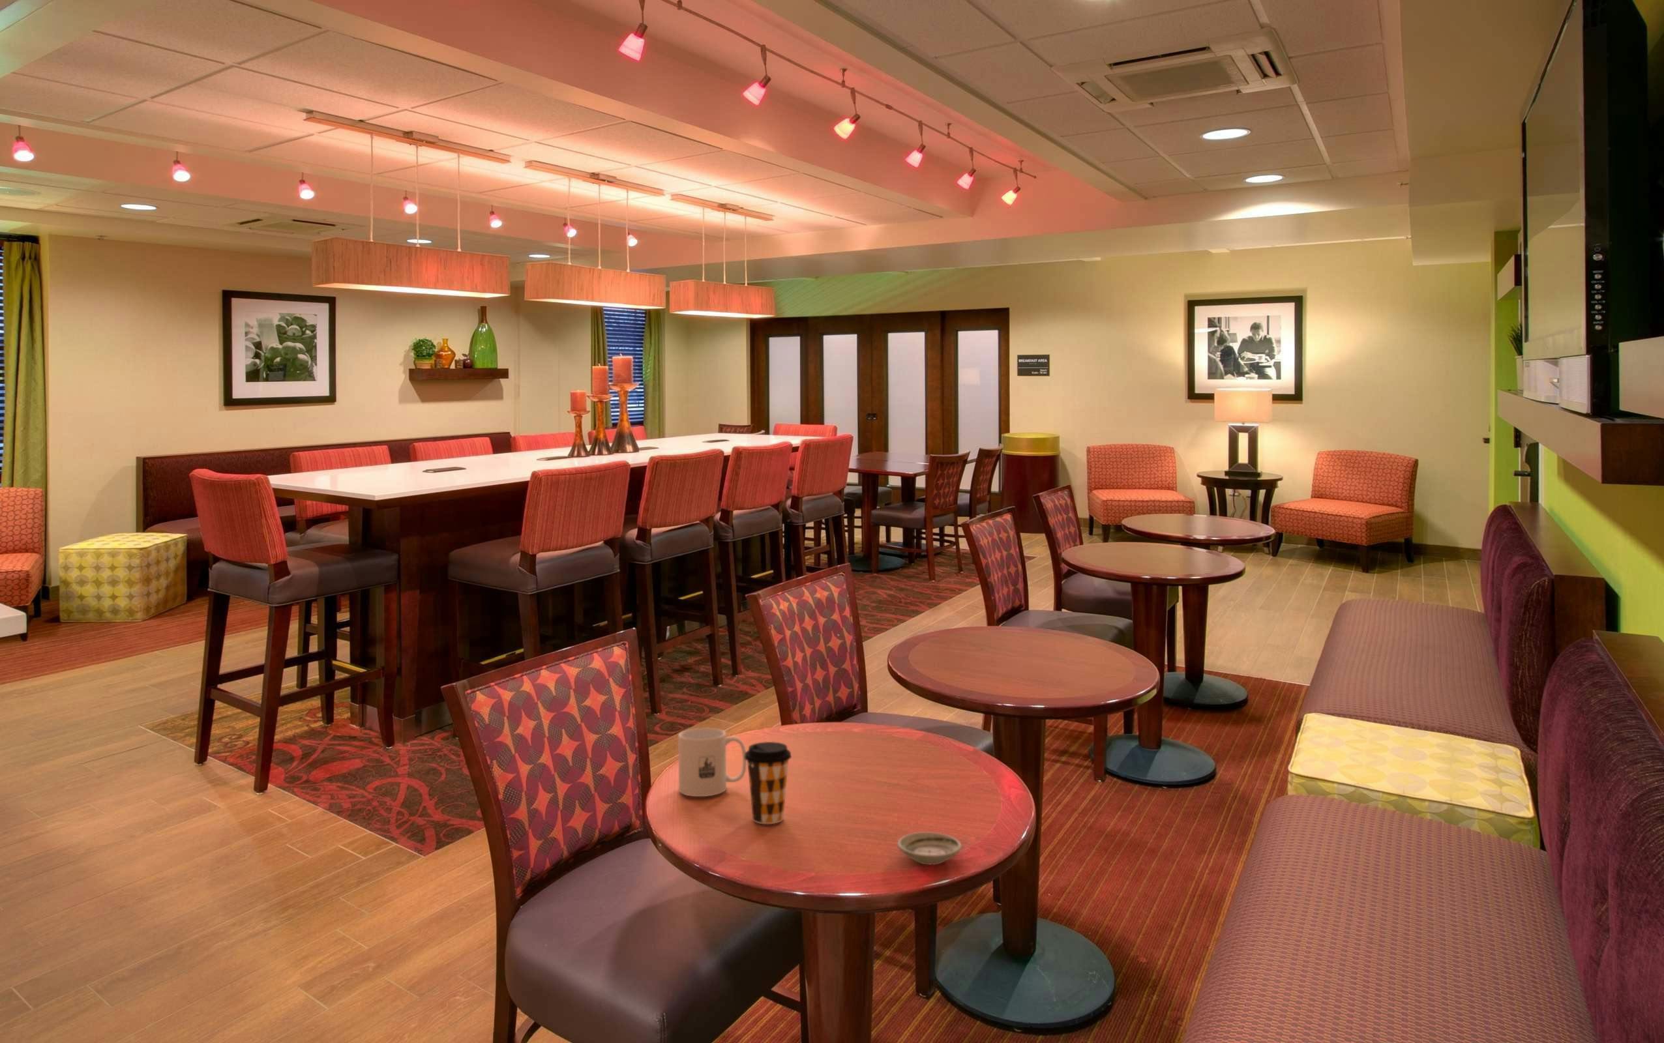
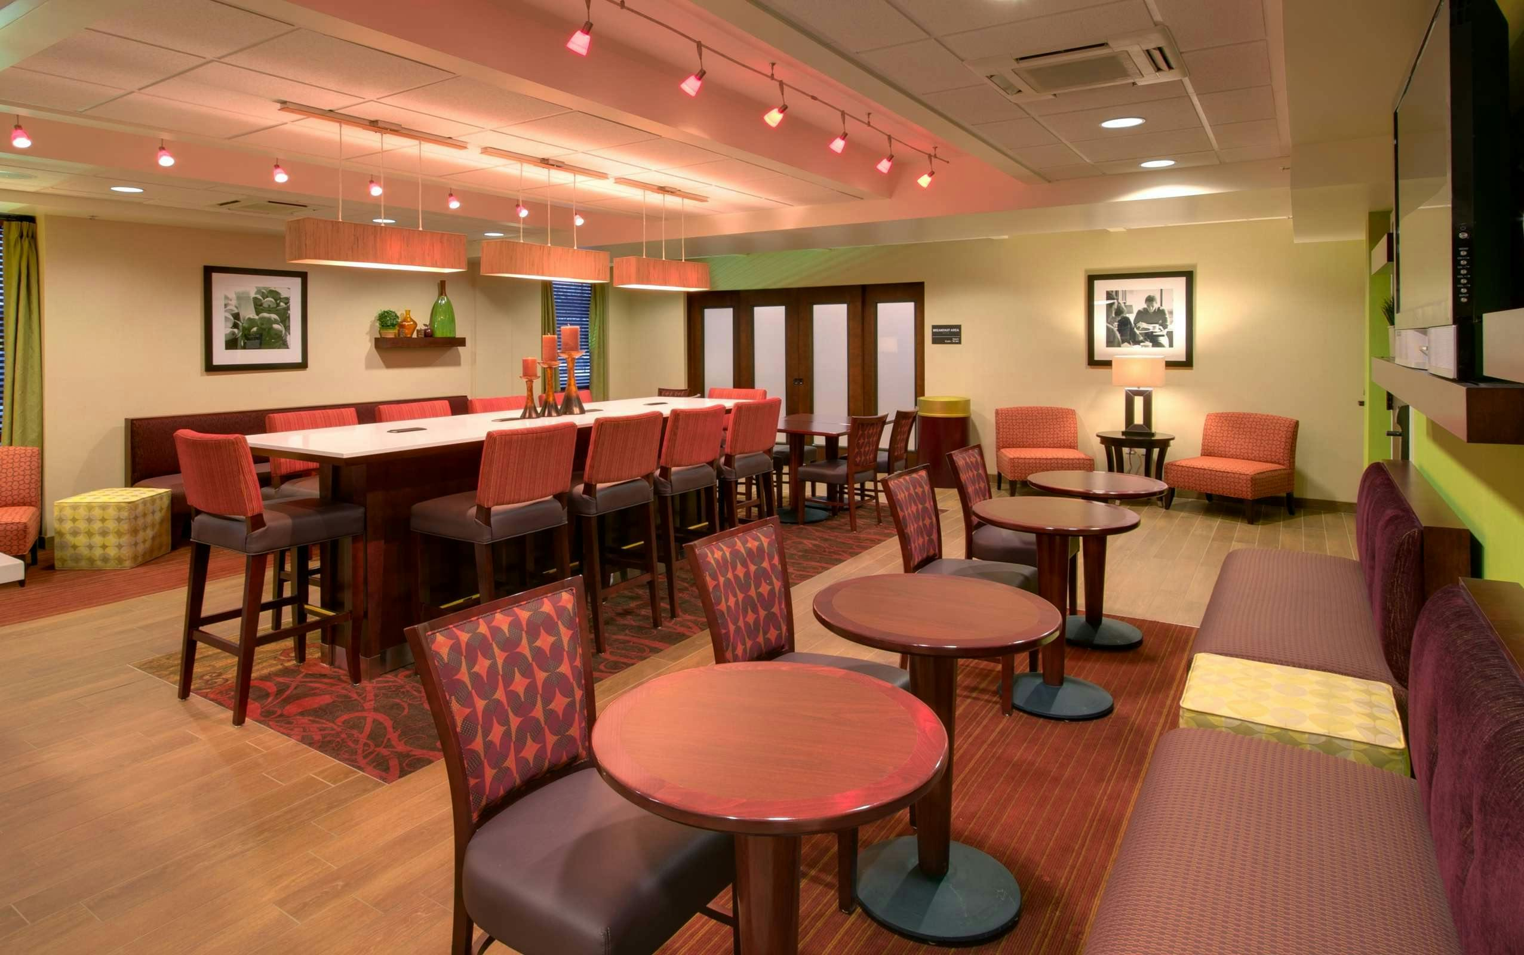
- saucer (929, 851)
- mug (712, 761)
- coffee cup (768, 783)
